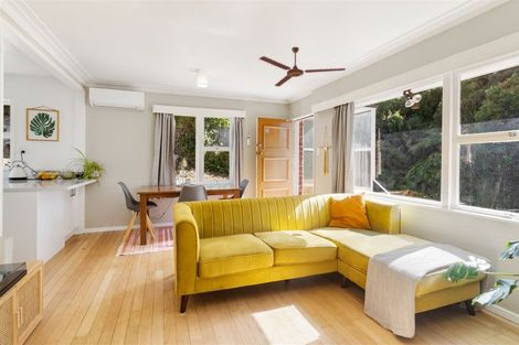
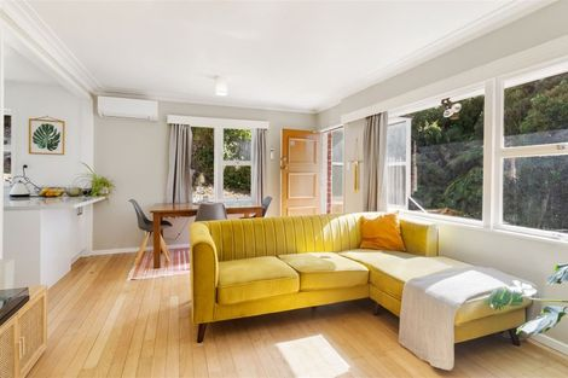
- ceiling fan (306, 69)
